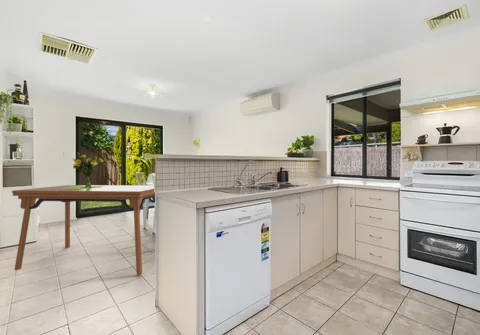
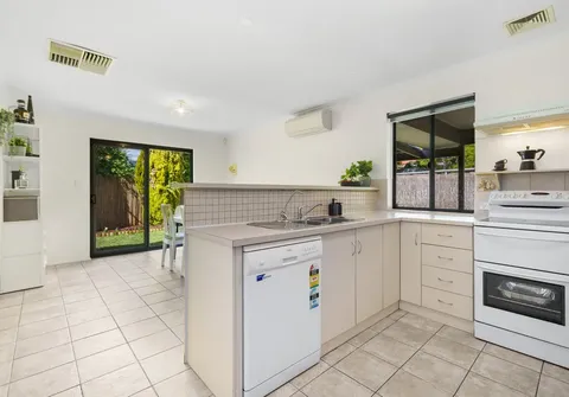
- bouquet (88, 169)
- dining table (98, 201)
